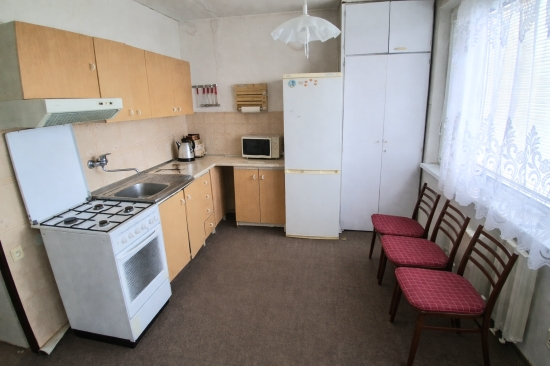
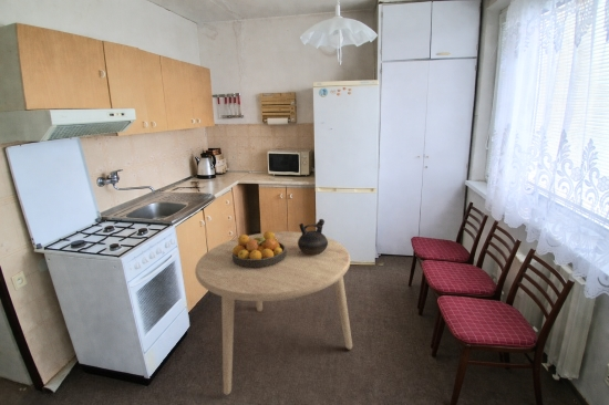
+ pitcher (312, 236)
+ fruit bowl (258, 246)
+ dining table (276, 300)
